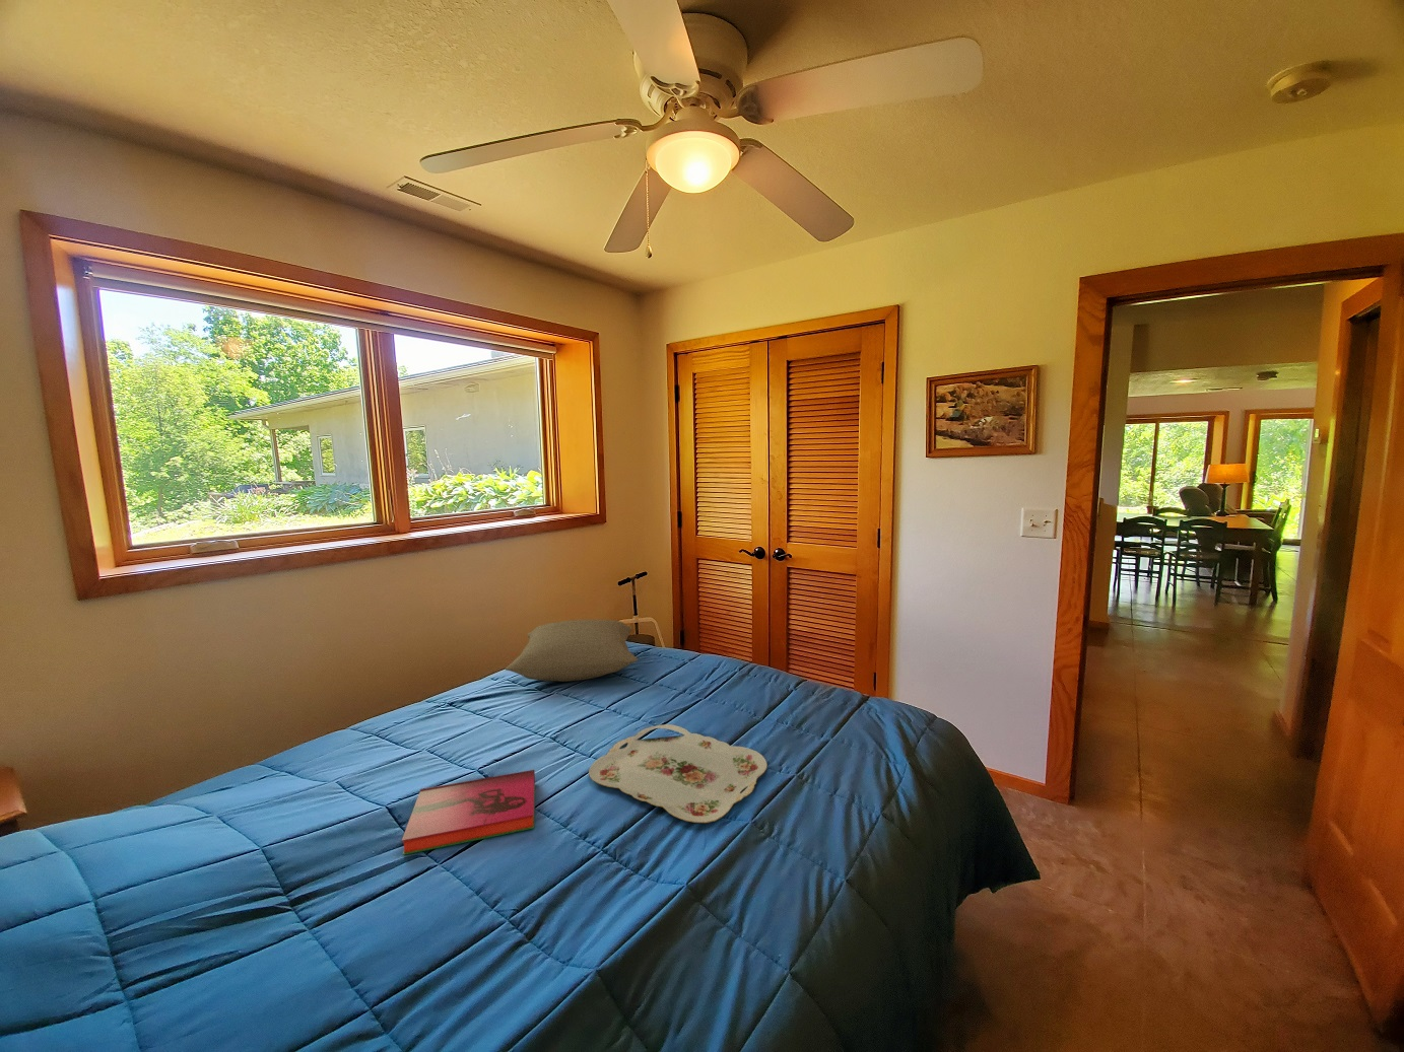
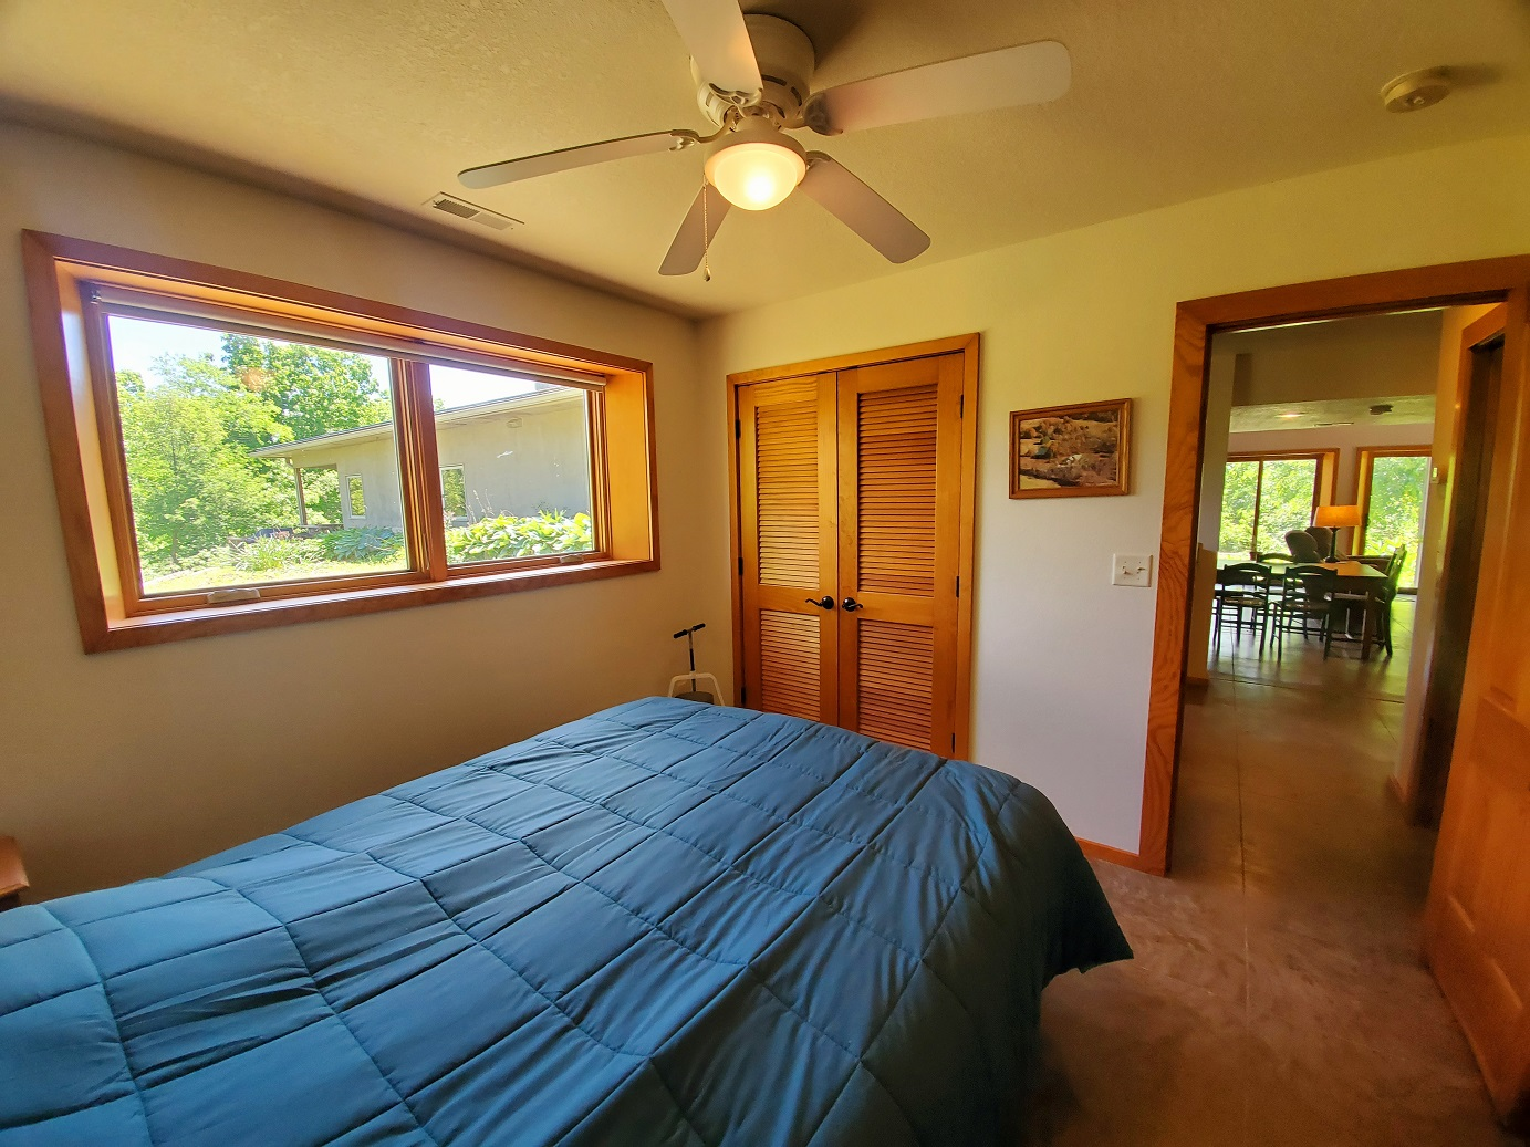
- pillow (577, 646)
- serving tray (678, 767)
- hardback book (475, 808)
